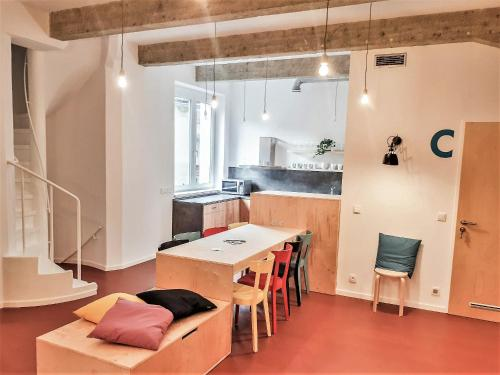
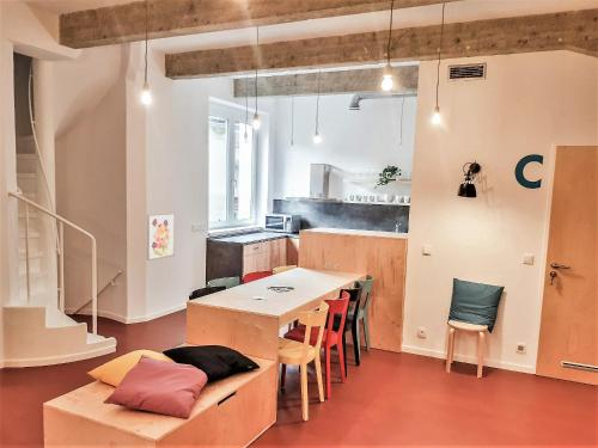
+ wall art (160, 235)
